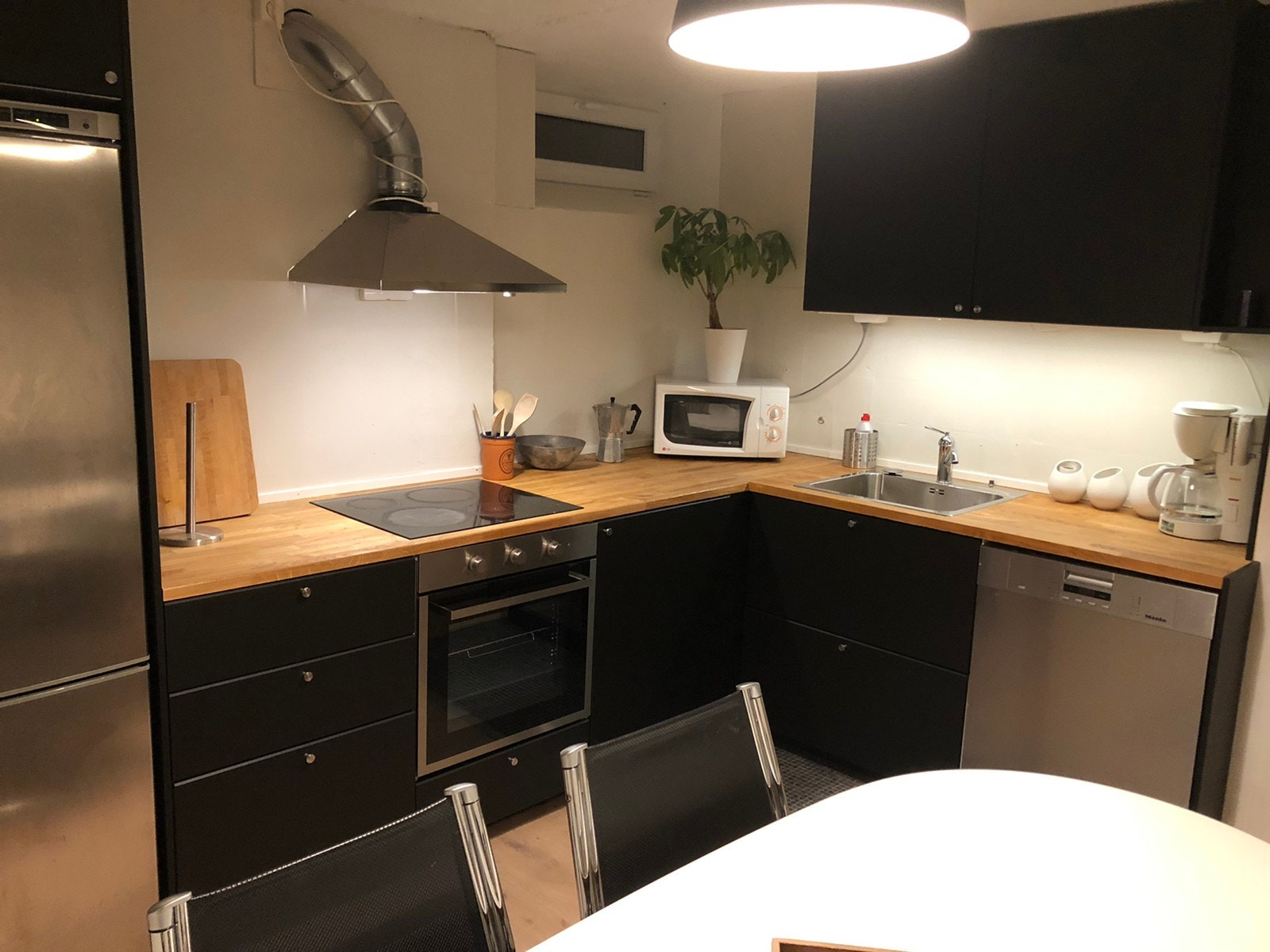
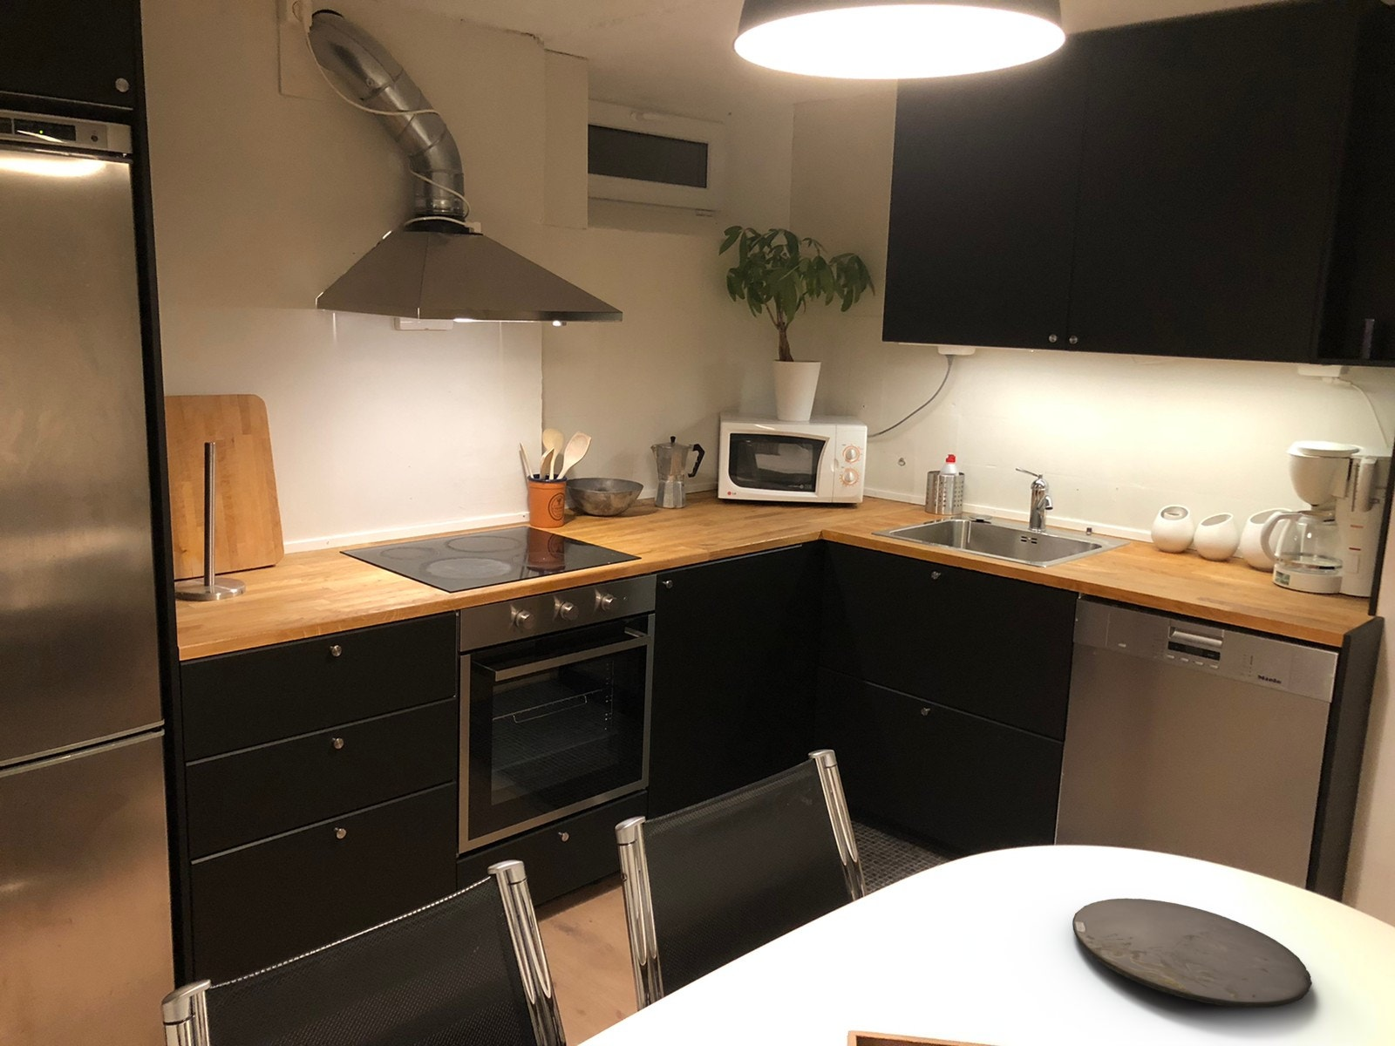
+ plate (1186, 948)
